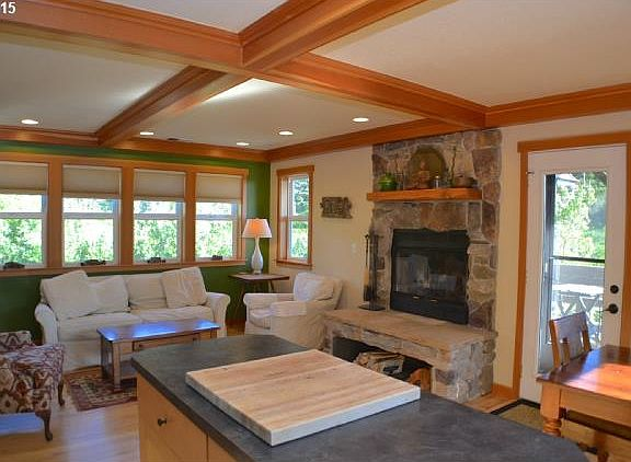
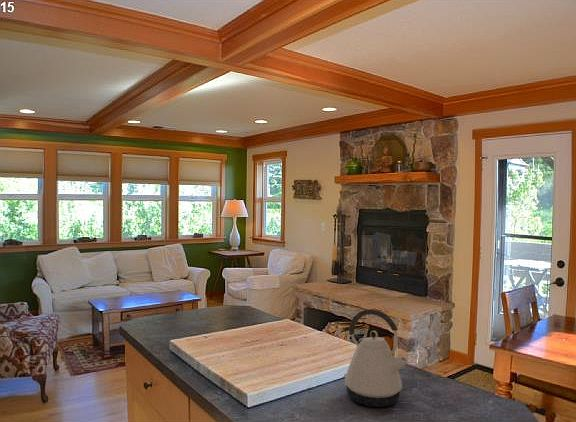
+ kettle (375, 354)
